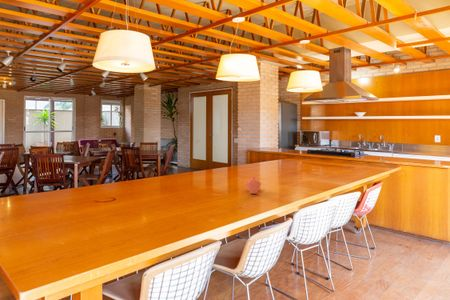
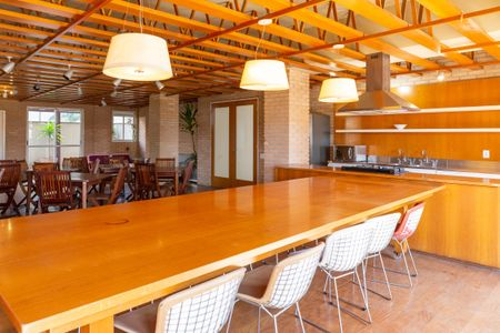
- decorative bowl (253, 183)
